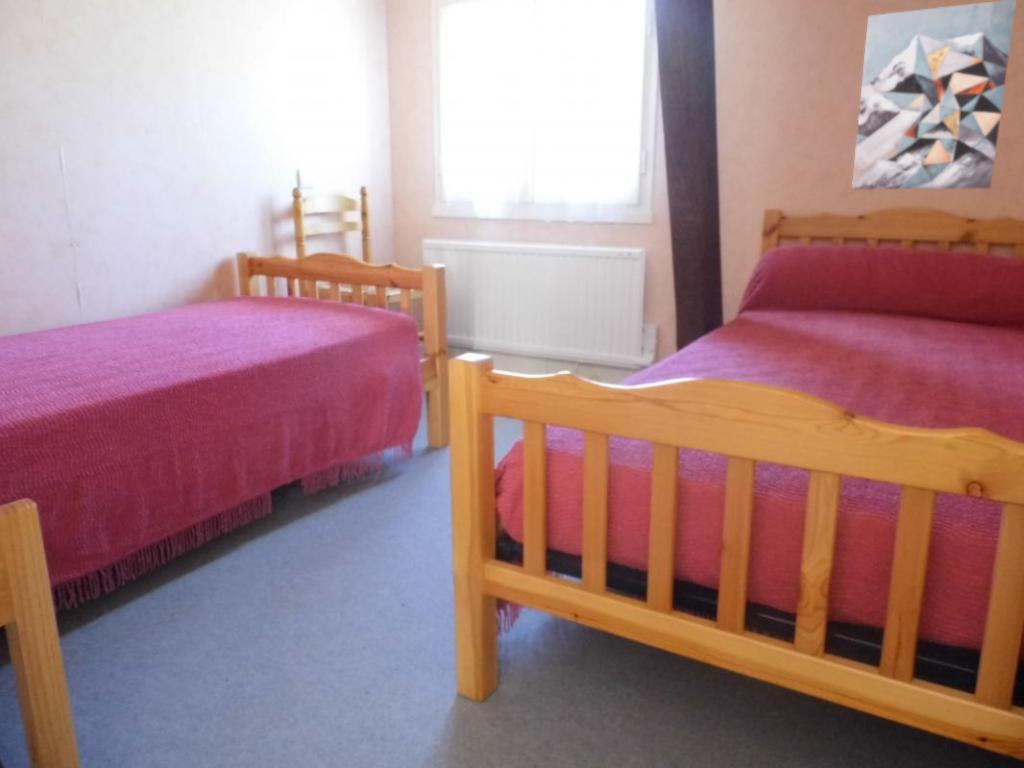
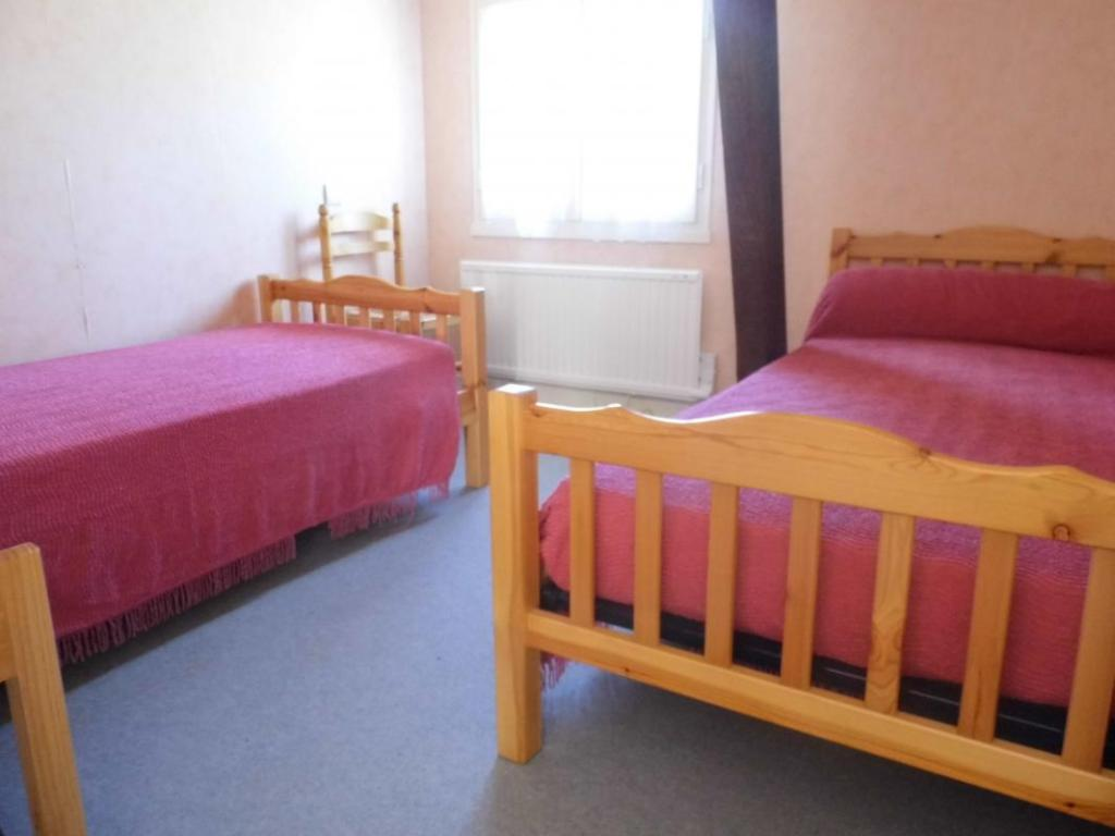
- wall art (928, 101)
